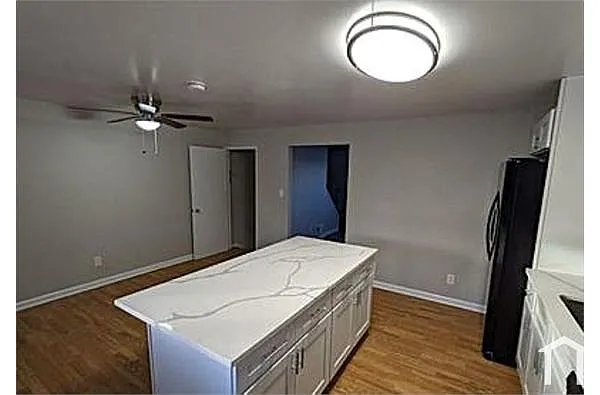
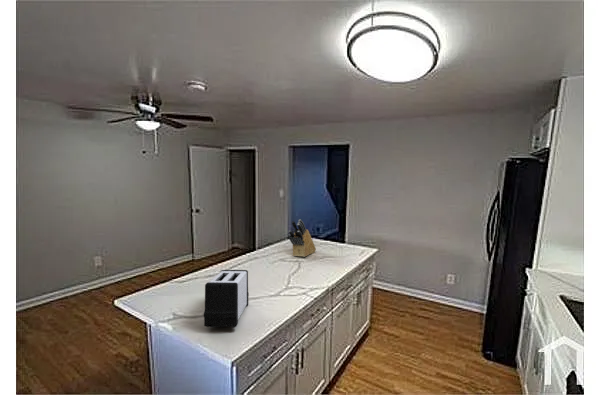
+ knife block (302, 236)
+ toaster (228, 296)
